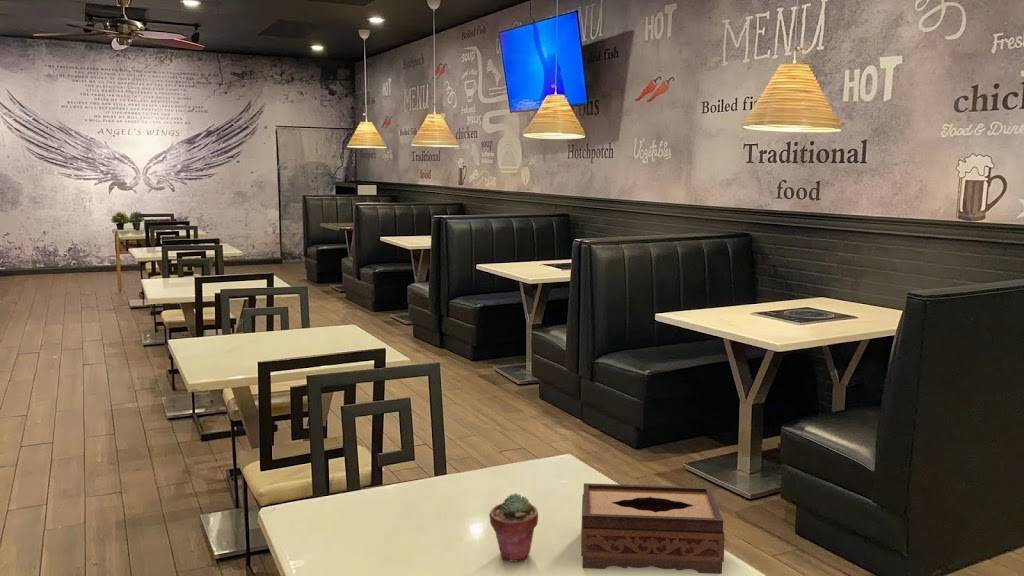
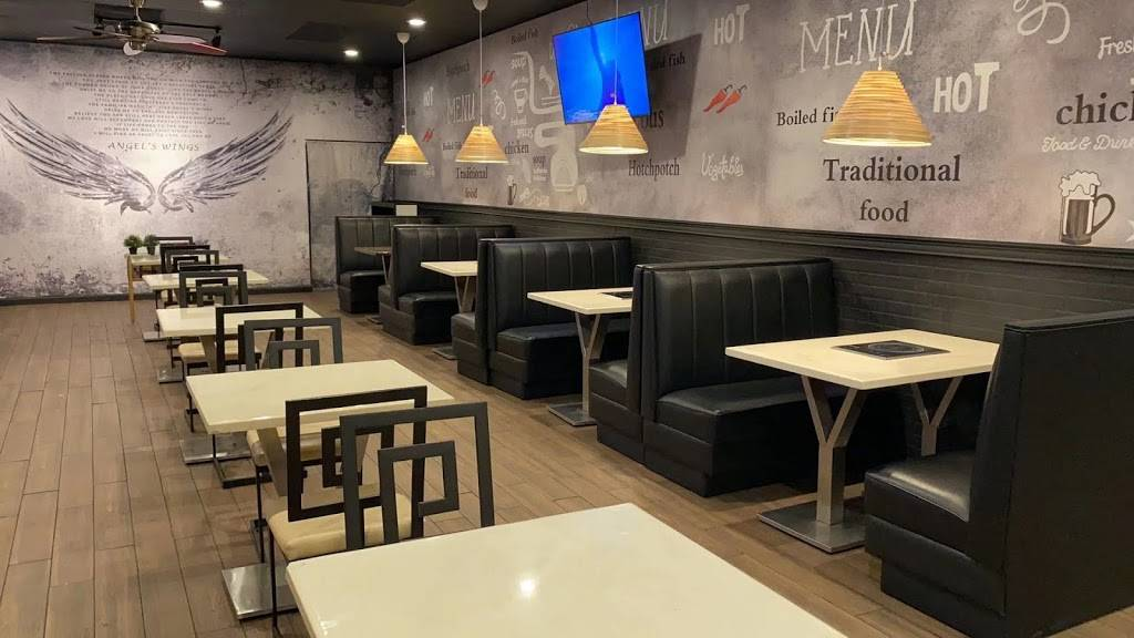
- potted succulent (514, 523)
- tissue box (648, 526)
